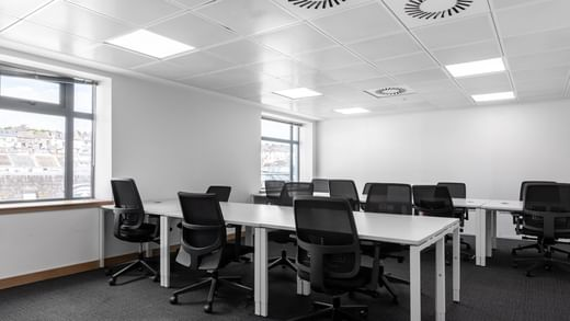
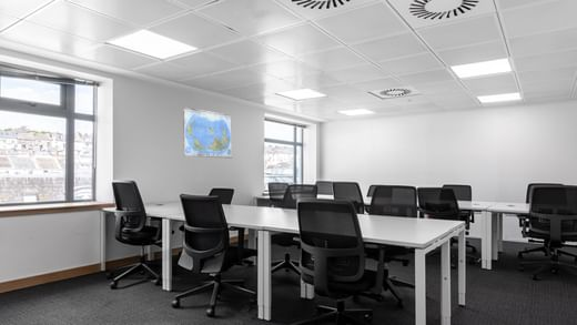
+ world map (209, 134)
